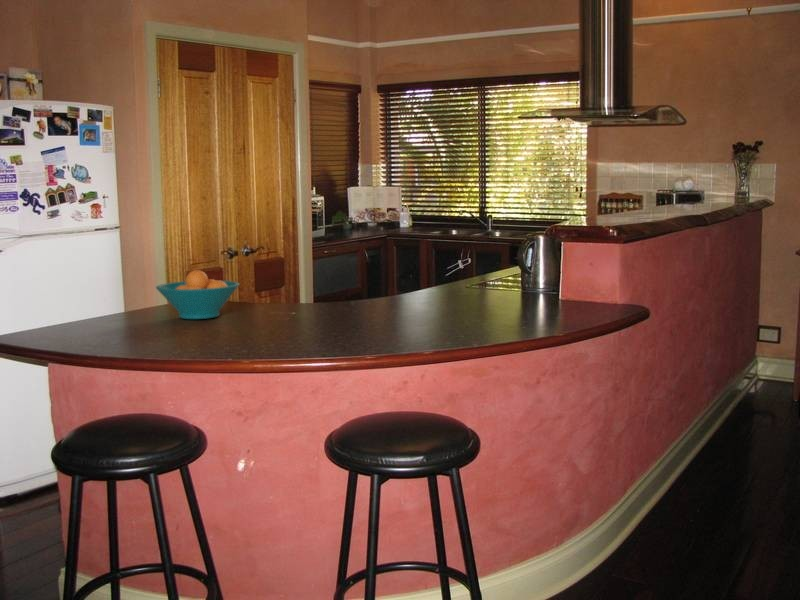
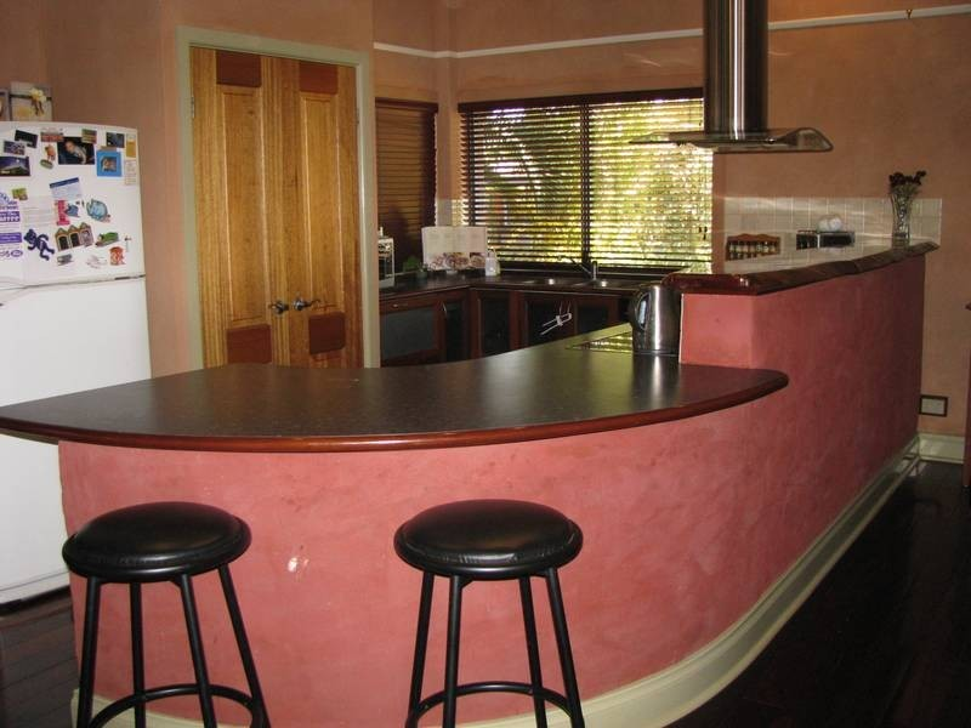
- fruit bowl (198, 293)
